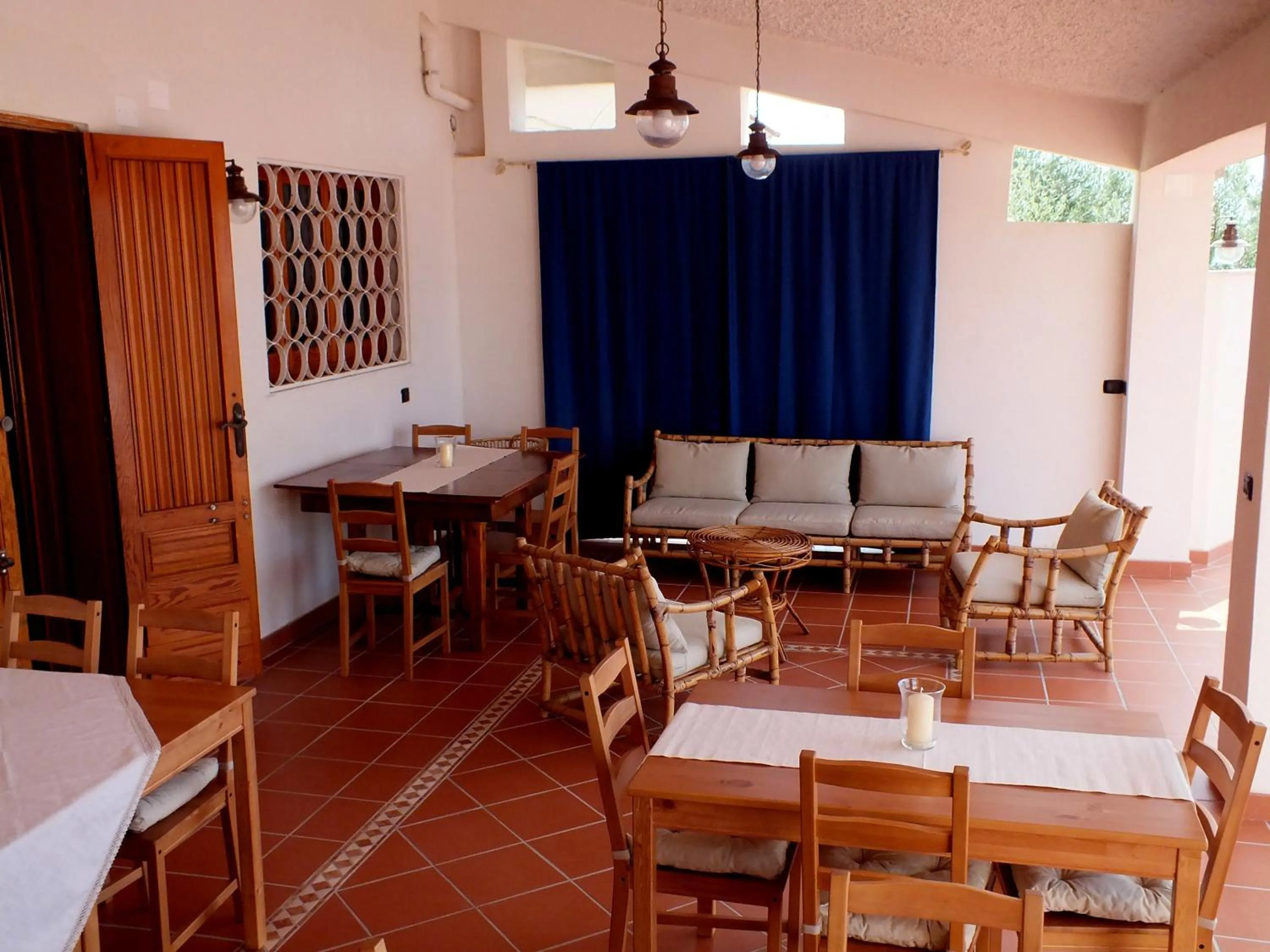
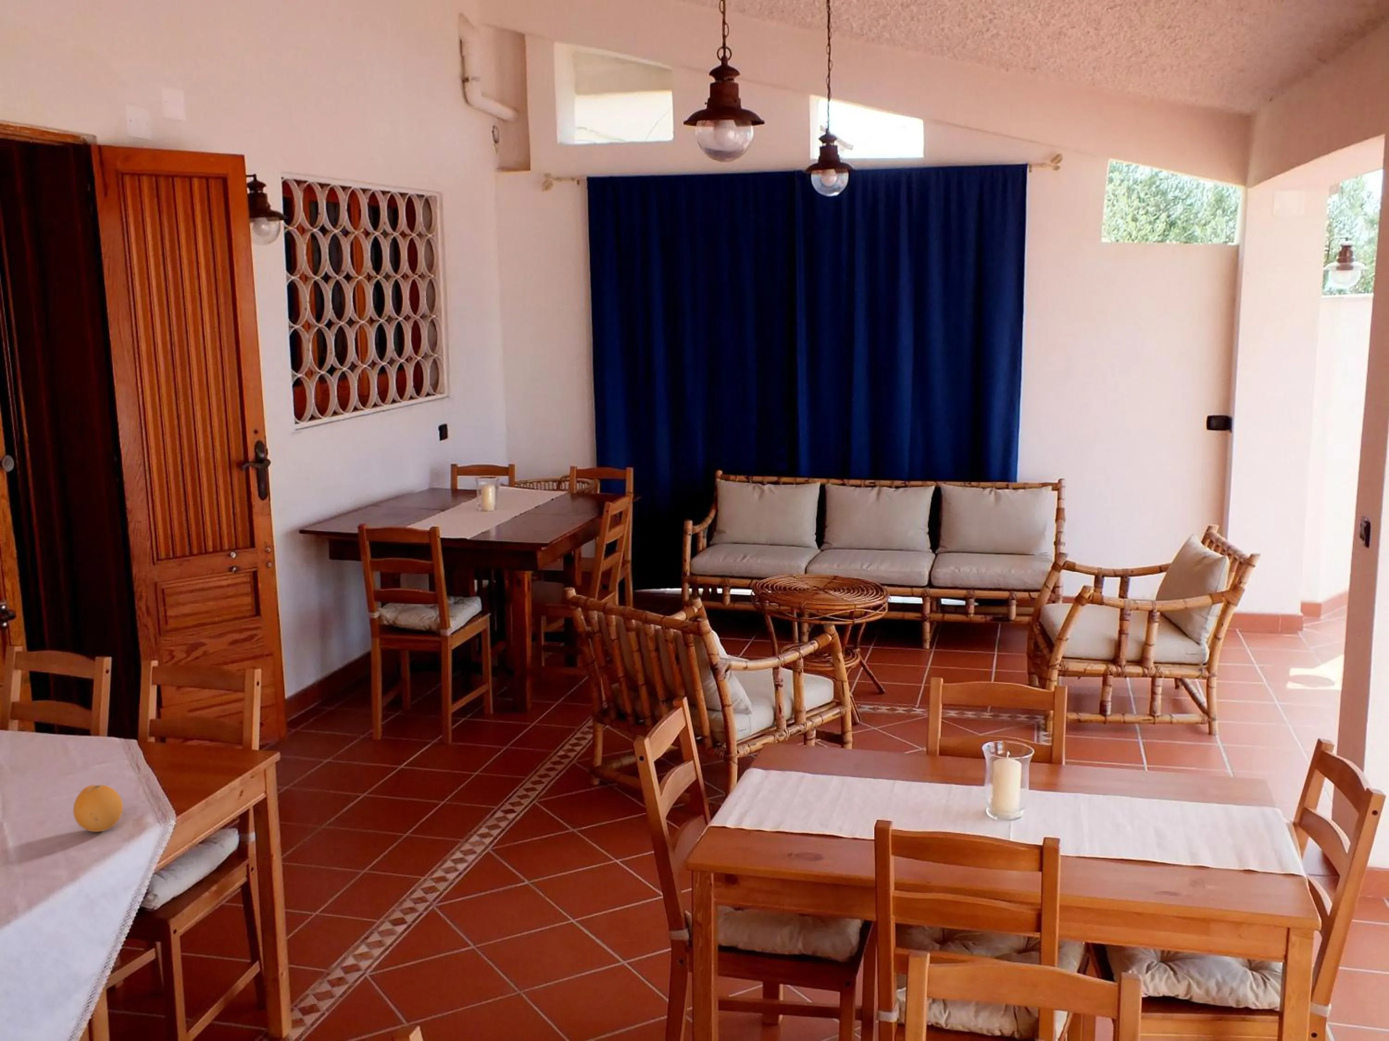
+ fruit (97, 808)
